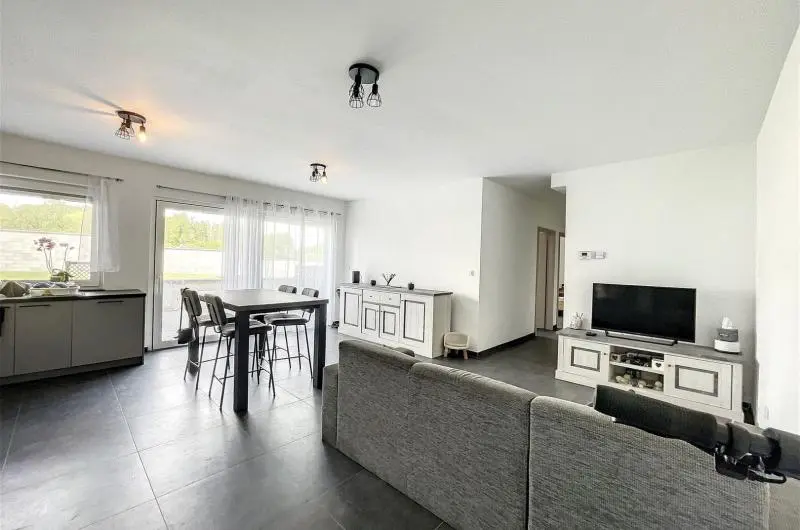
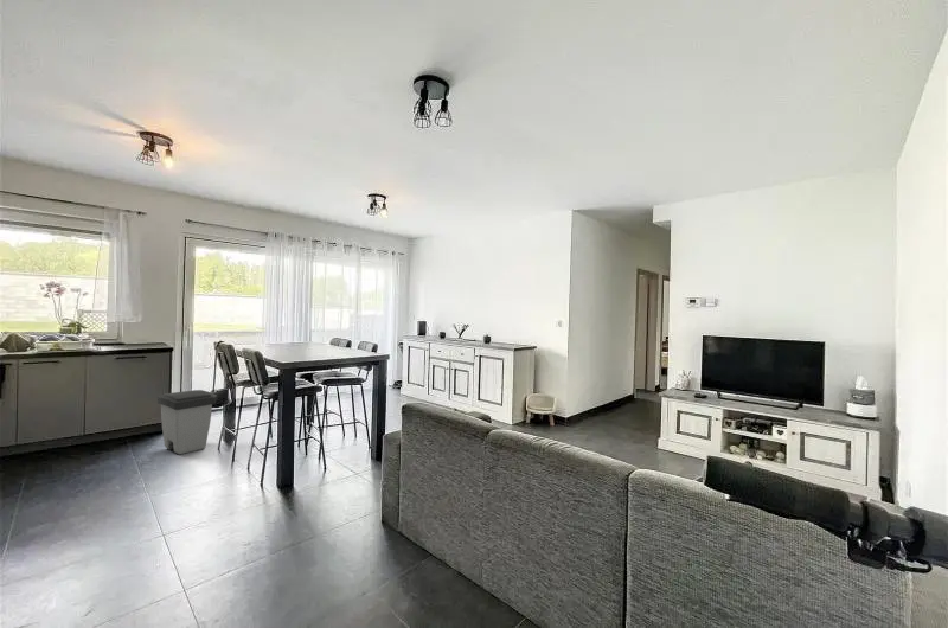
+ trash can (187, 419)
